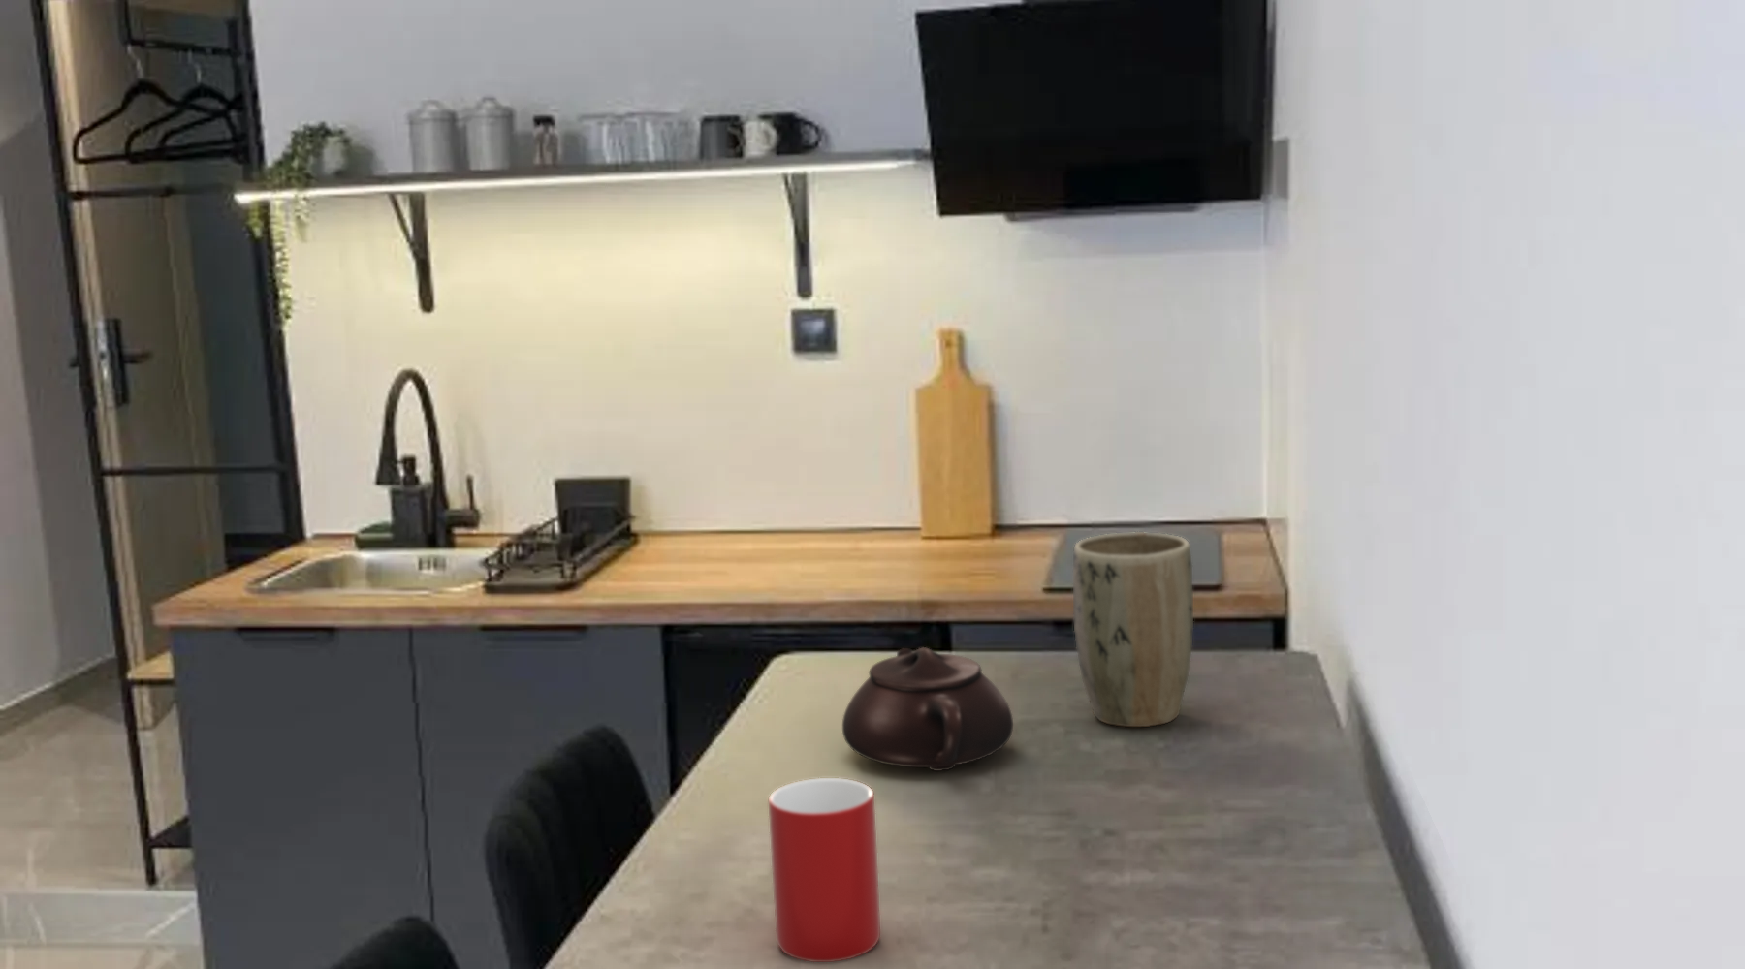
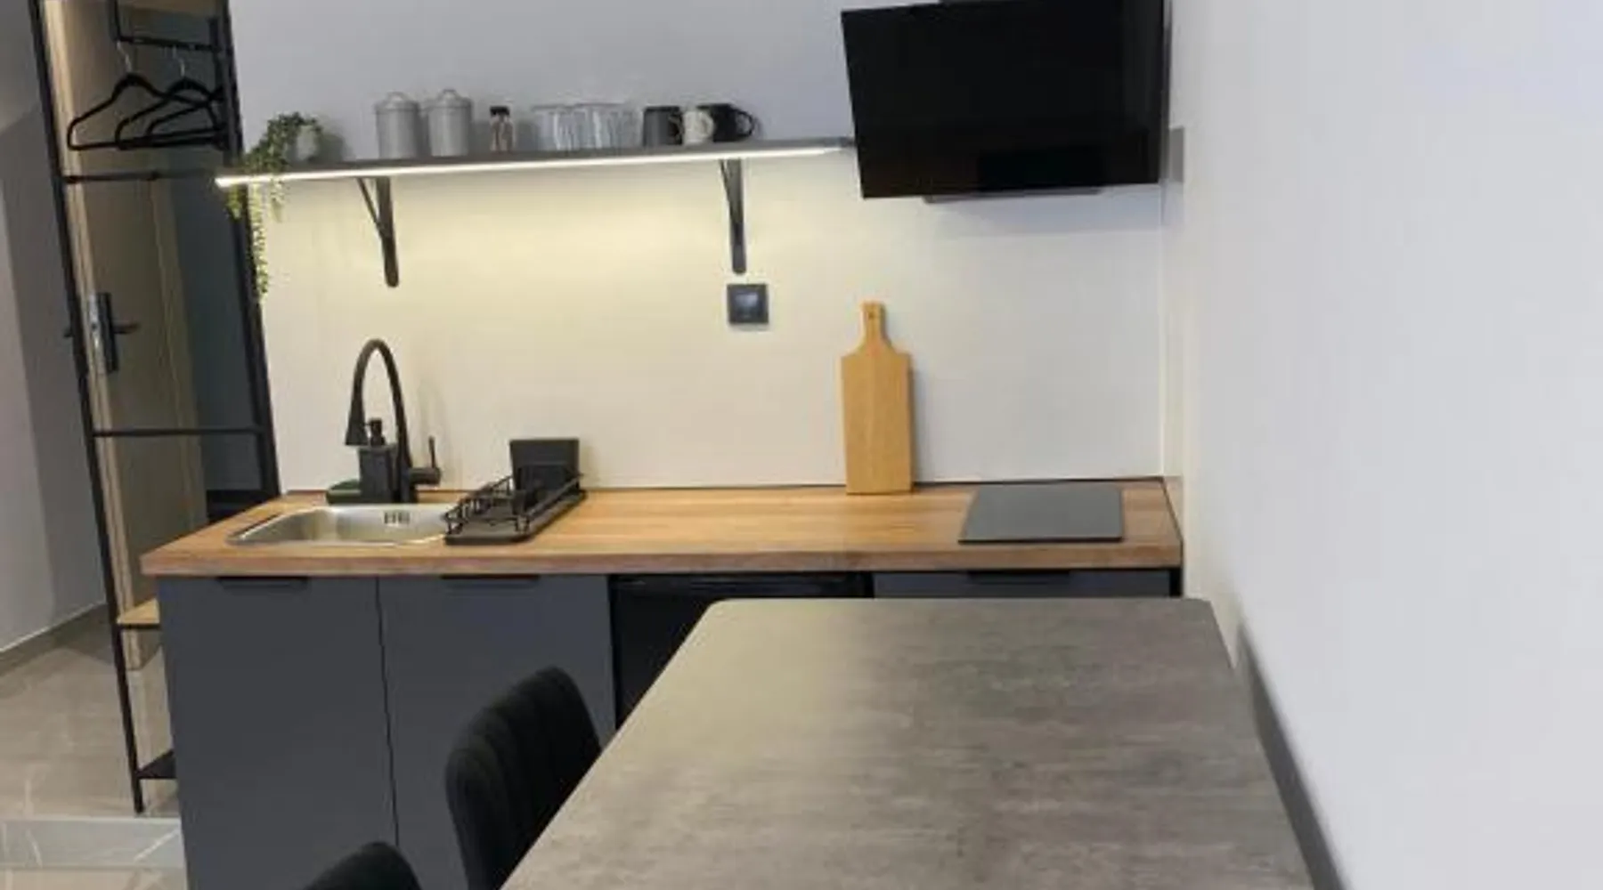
- teapot (924, 702)
- cup (826, 859)
- plant pot (1133, 629)
